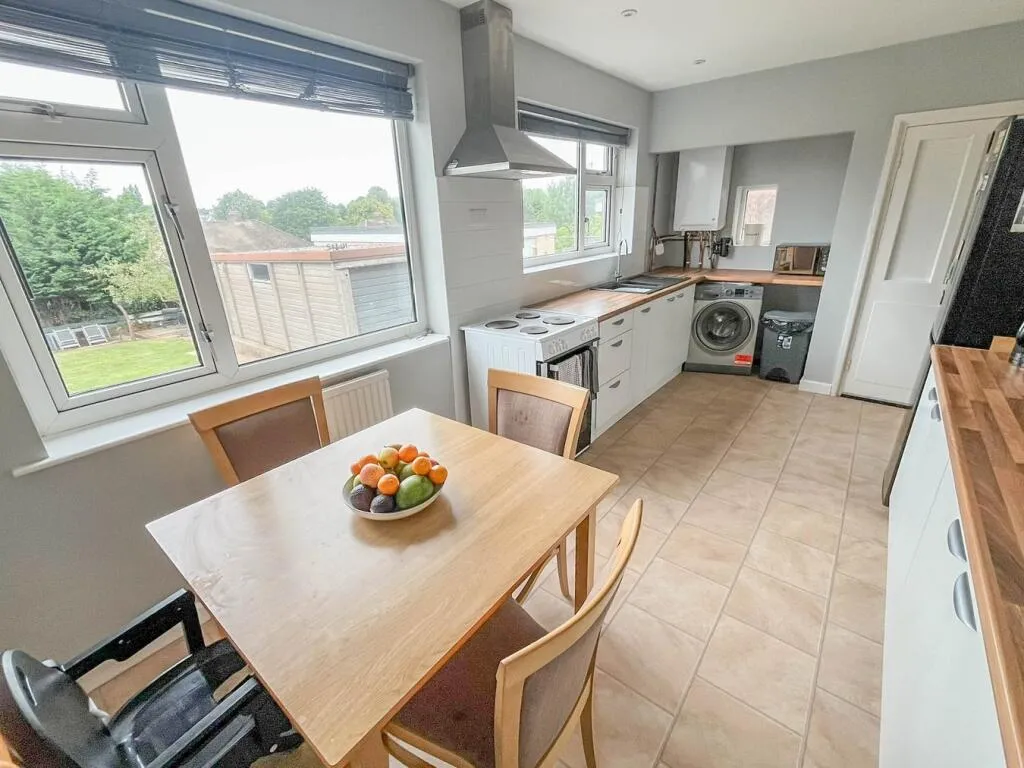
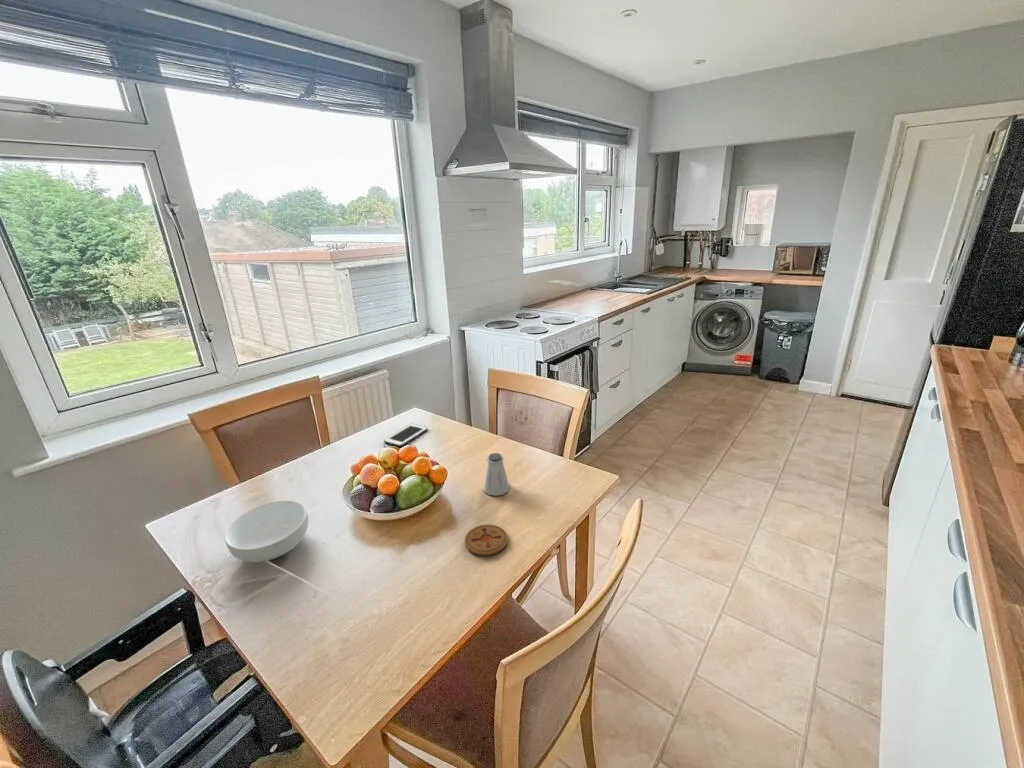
+ coaster (486, 539)
+ cell phone (406, 434)
+ cereal bowl (270, 534)
+ saltshaker (495, 472)
